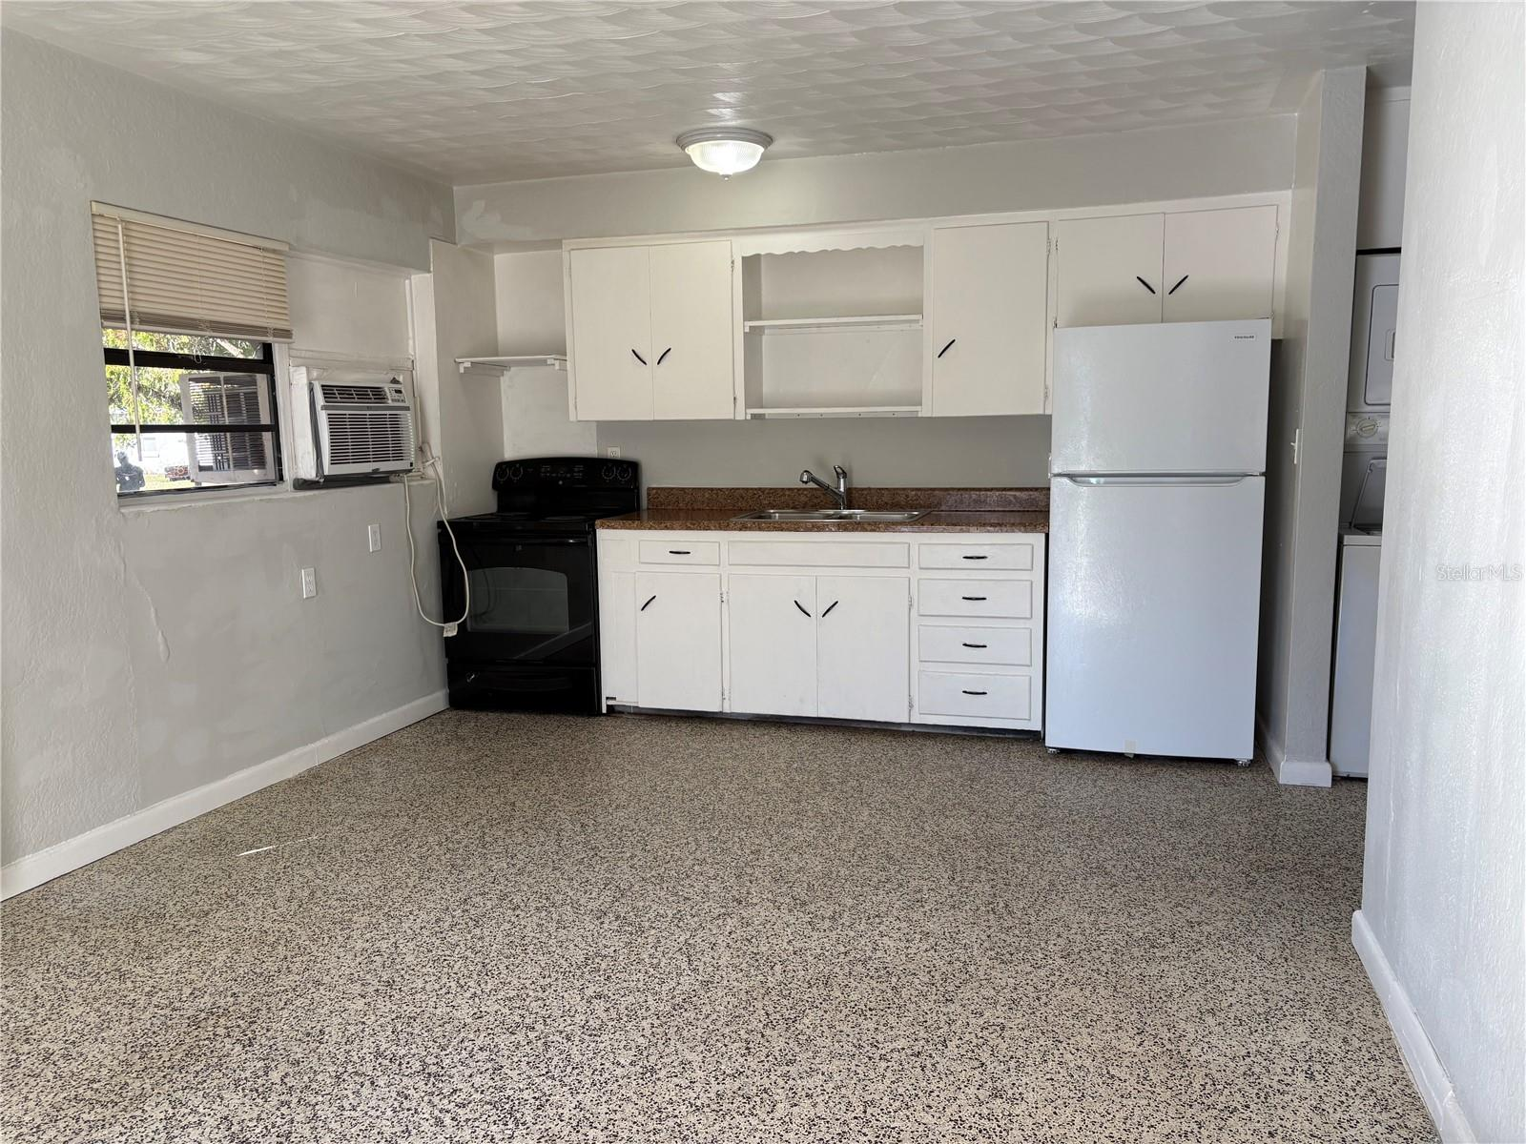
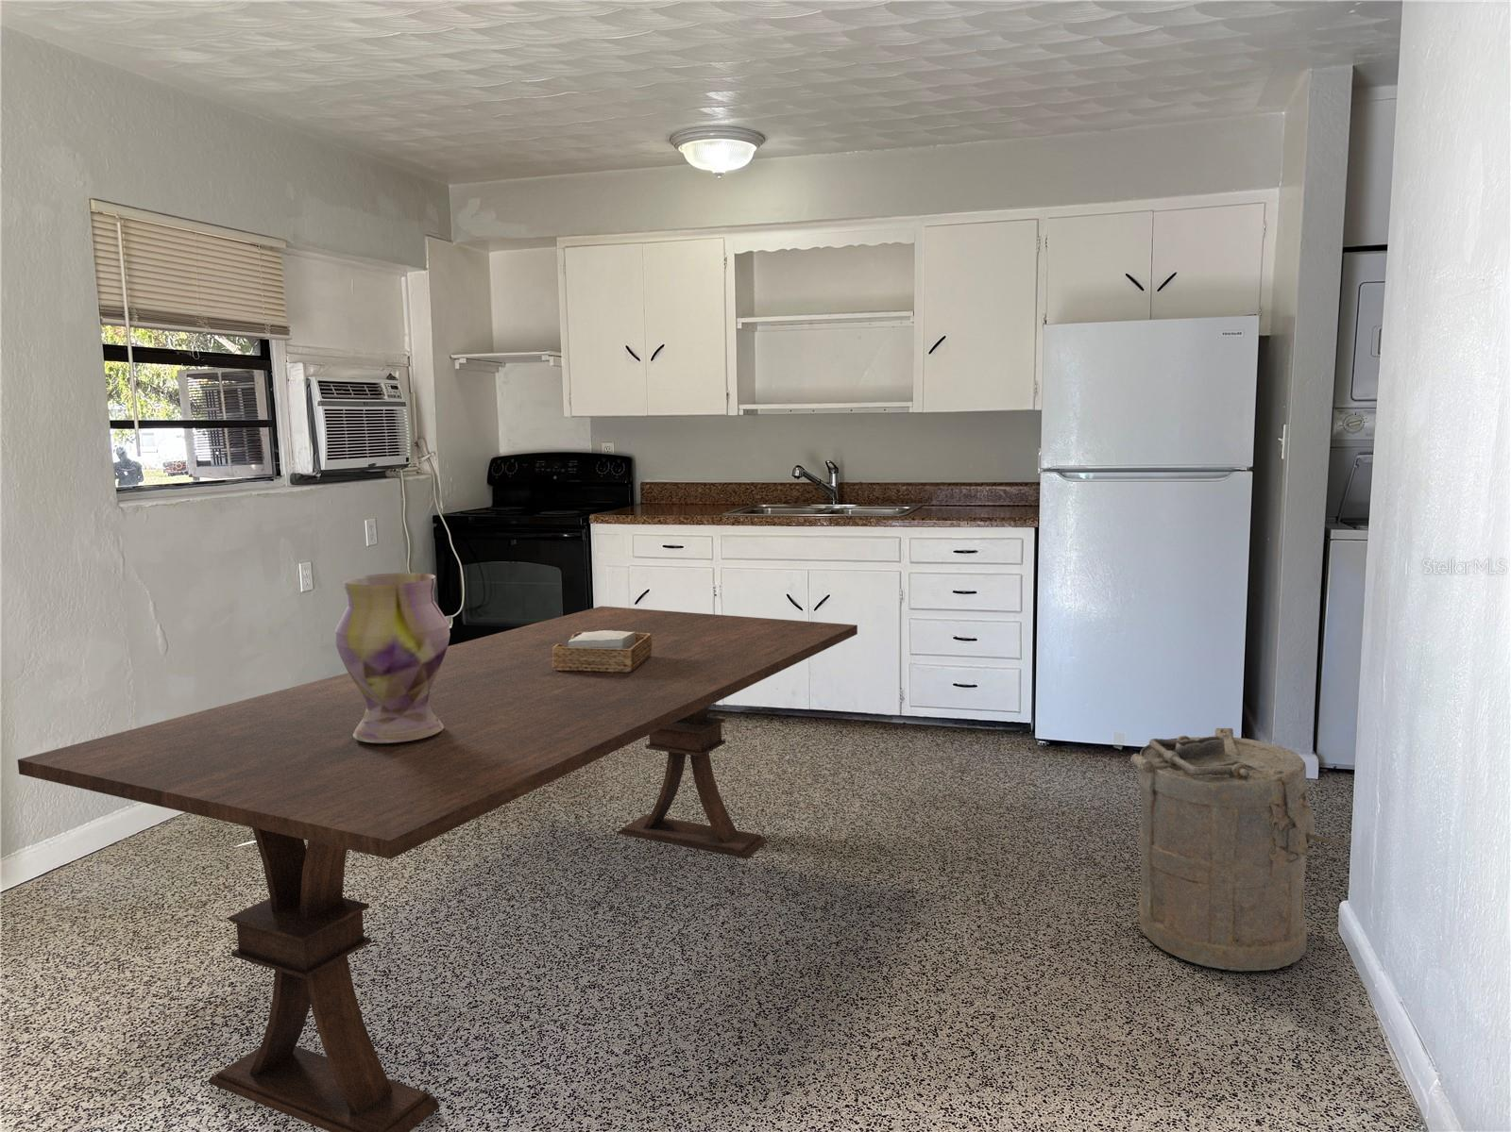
+ vase (394, 655)
+ dining table (533, 790)
+ napkin holder (603, 647)
+ laundry hamper (1224, 835)
